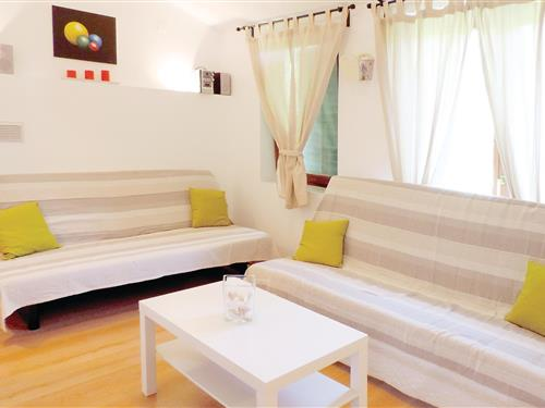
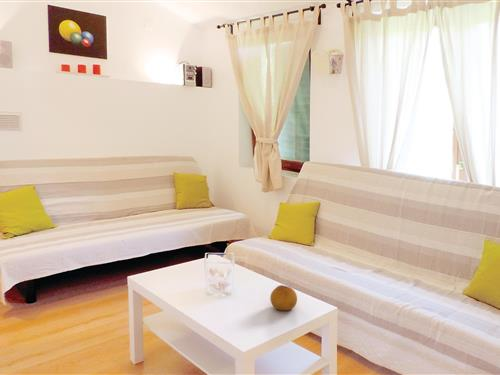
+ fruit (283, 296)
